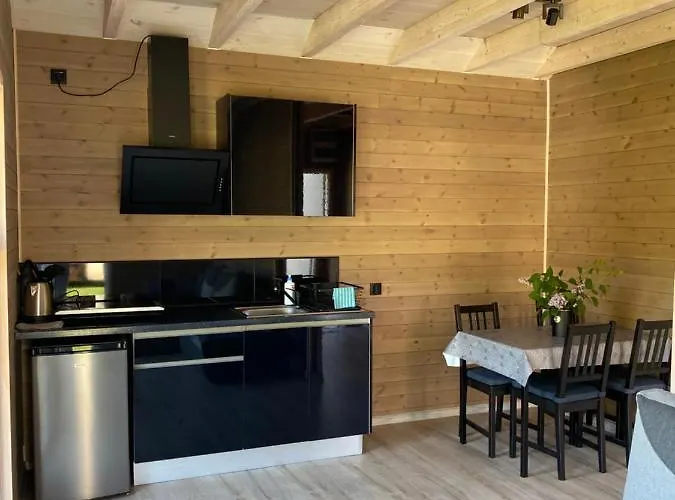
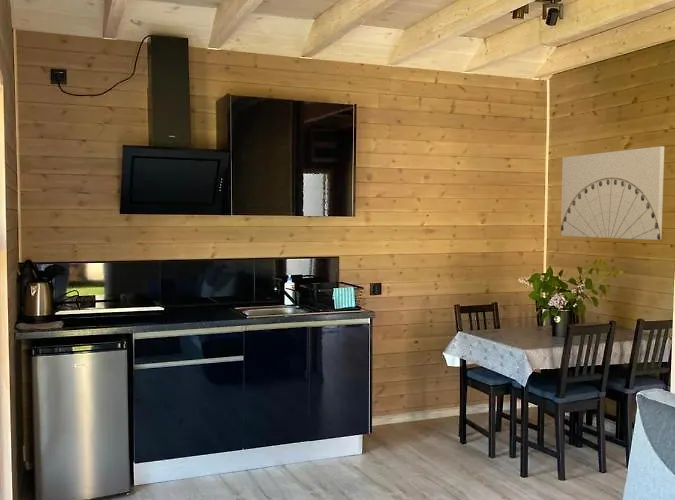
+ wall art (607, 195)
